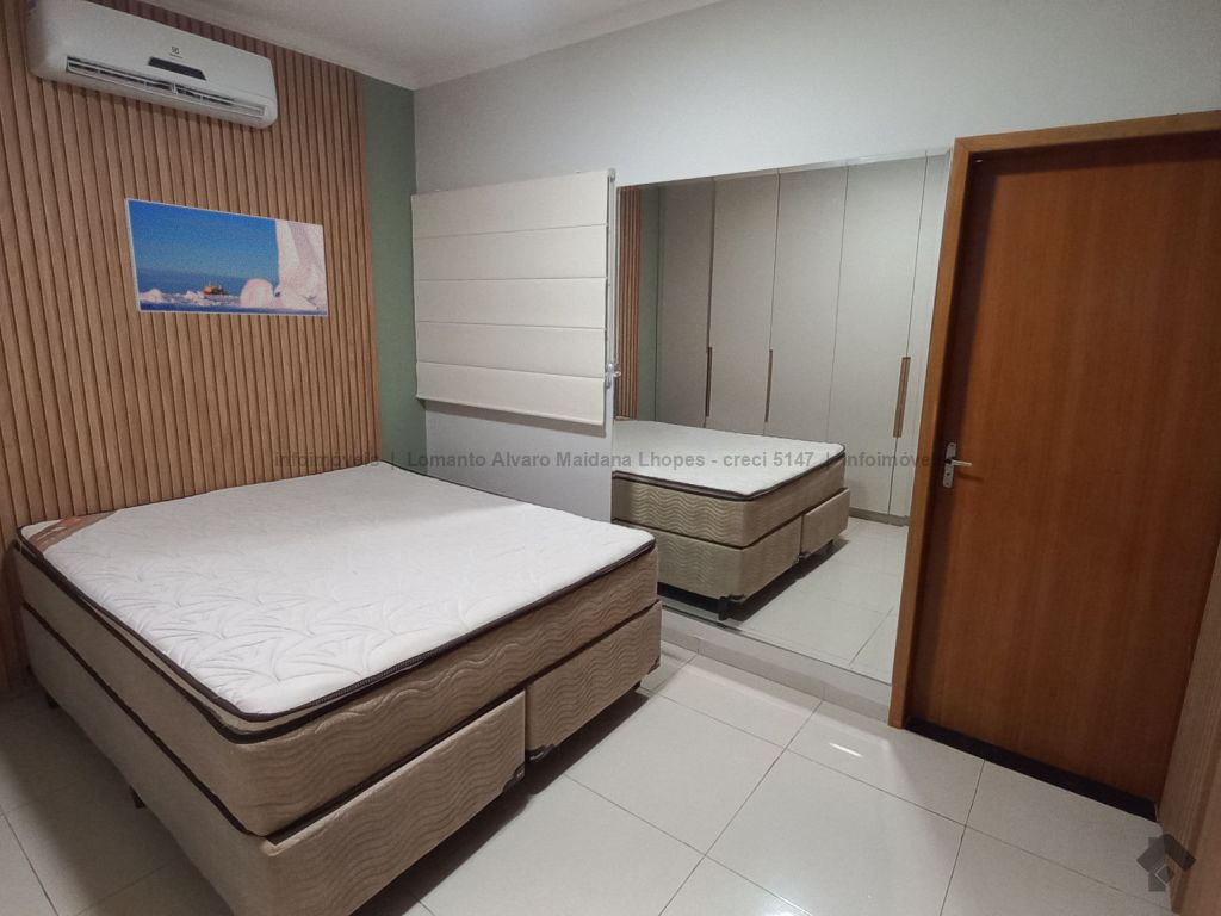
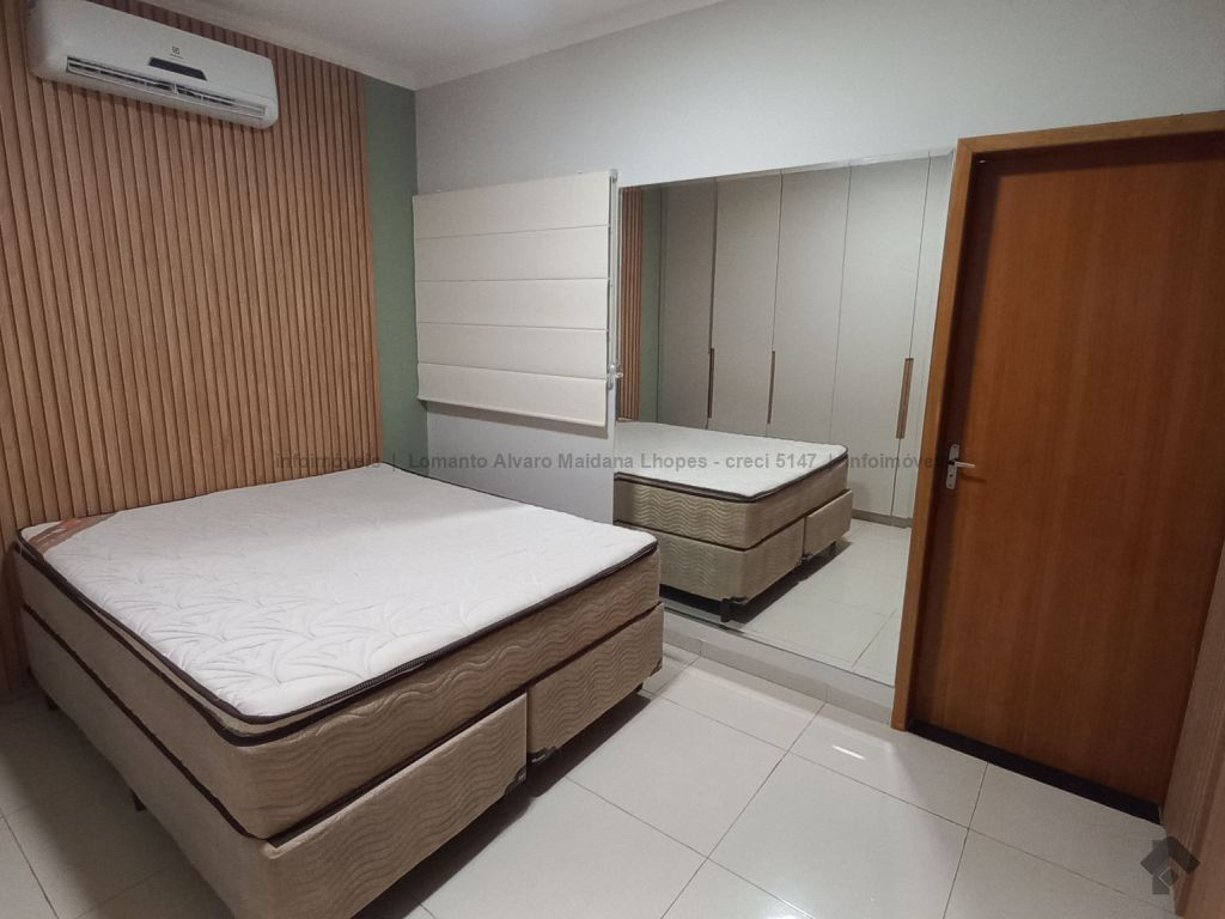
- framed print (237, 264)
